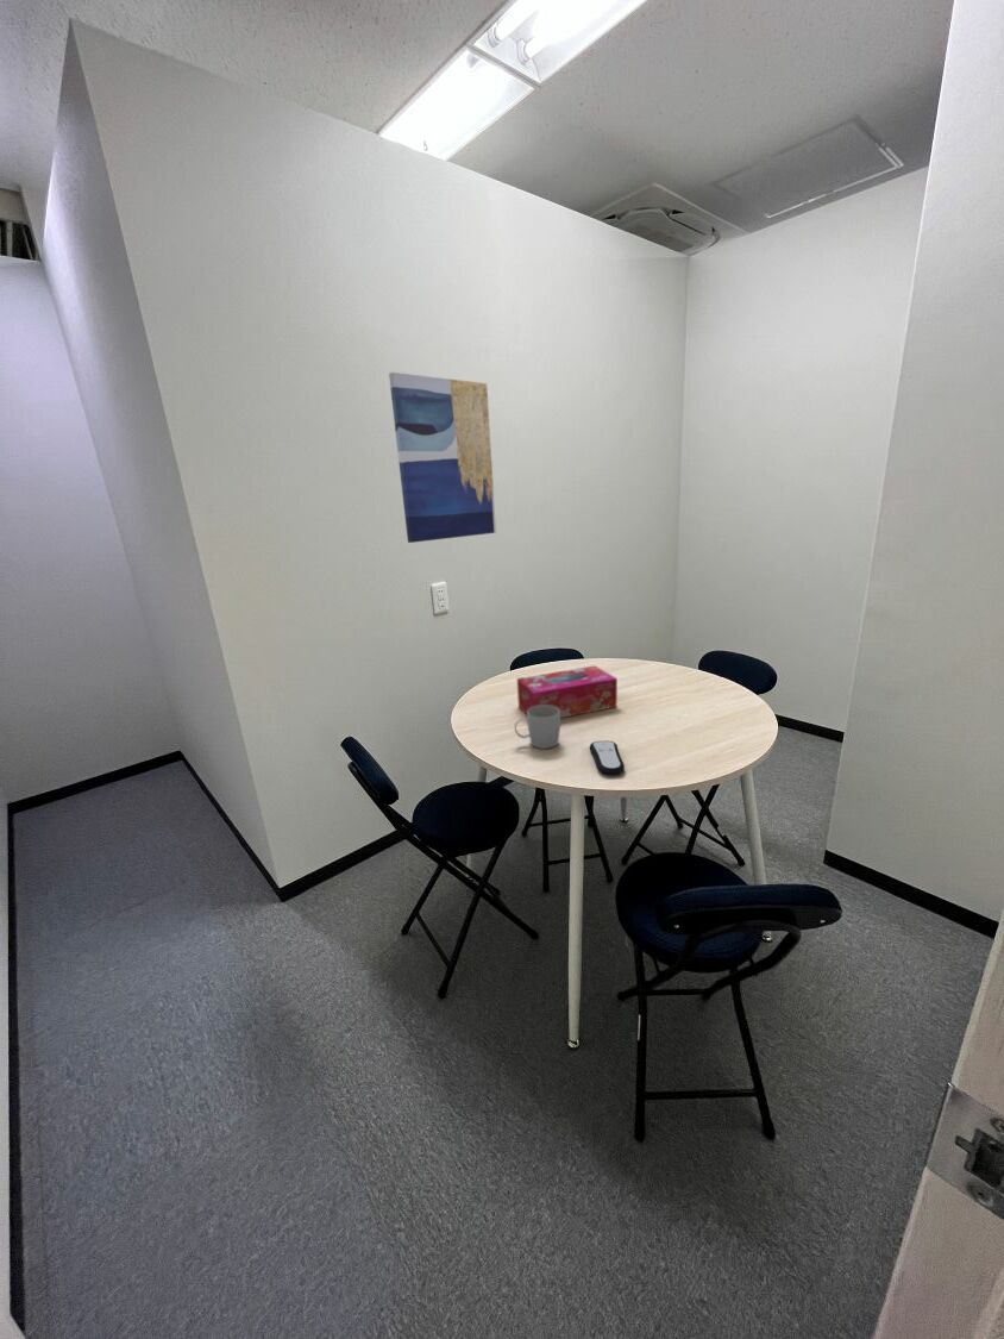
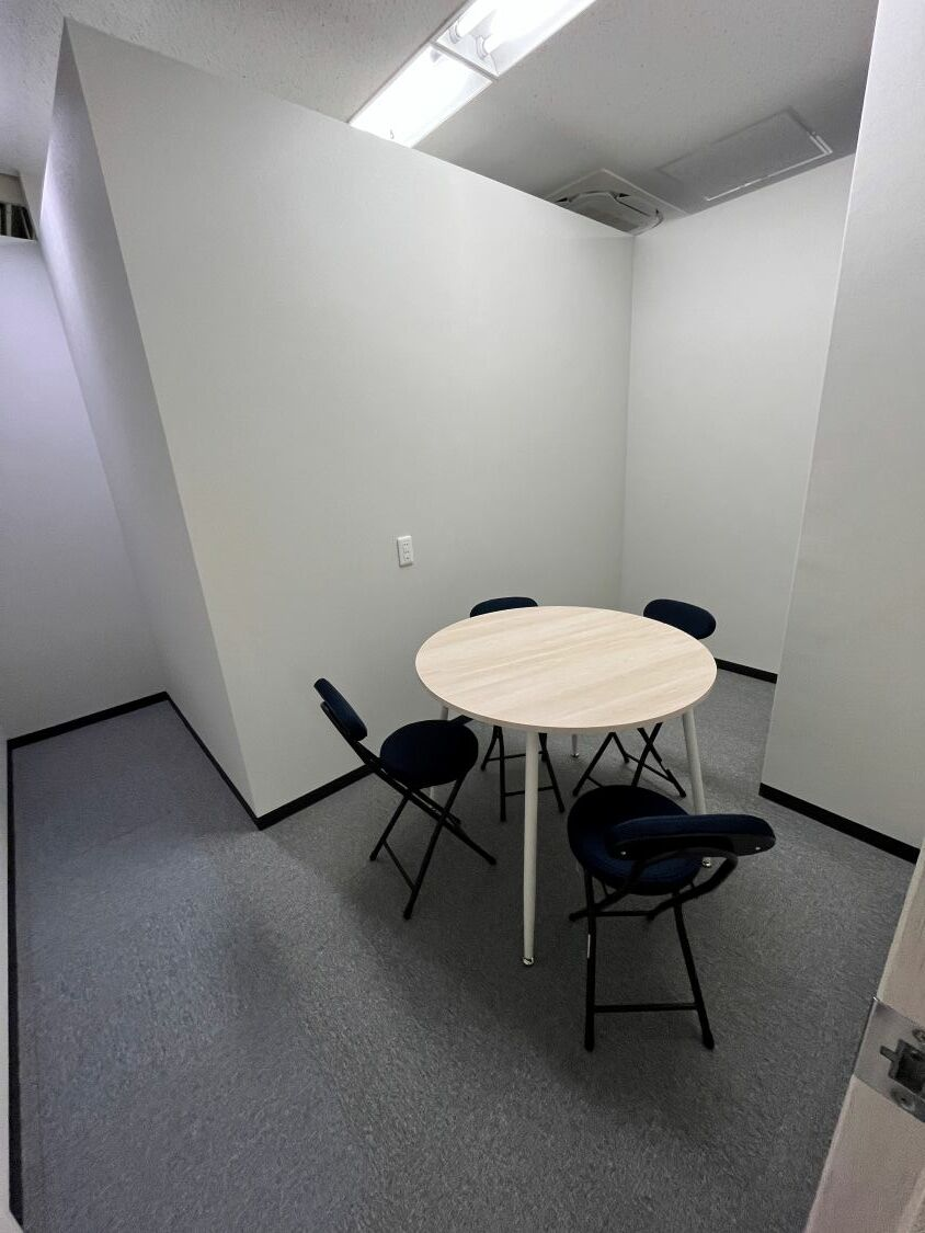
- mug (536, 727)
- wall art (447, 461)
- remote control (607, 756)
- tissue box (566, 692)
